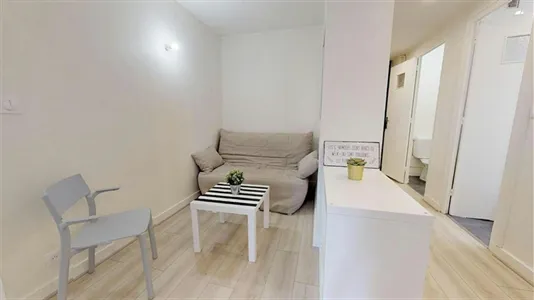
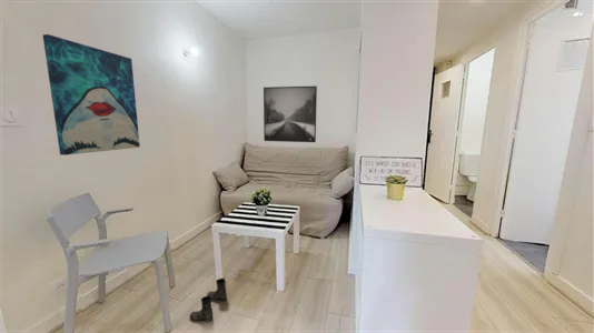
+ boots (209, 297)
+ wall art (99, 101)
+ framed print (289, 114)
